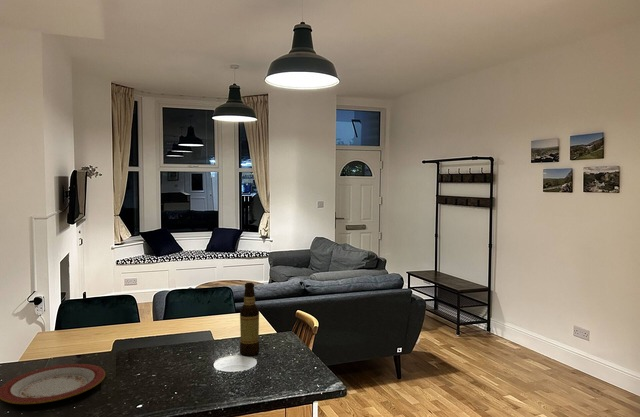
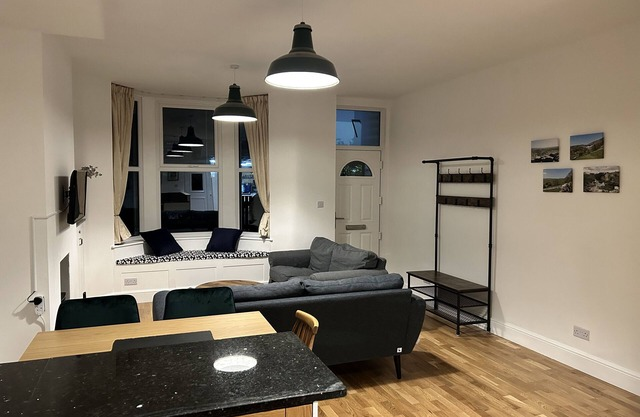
- plate (54, 385)
- bottle (249, 318)
